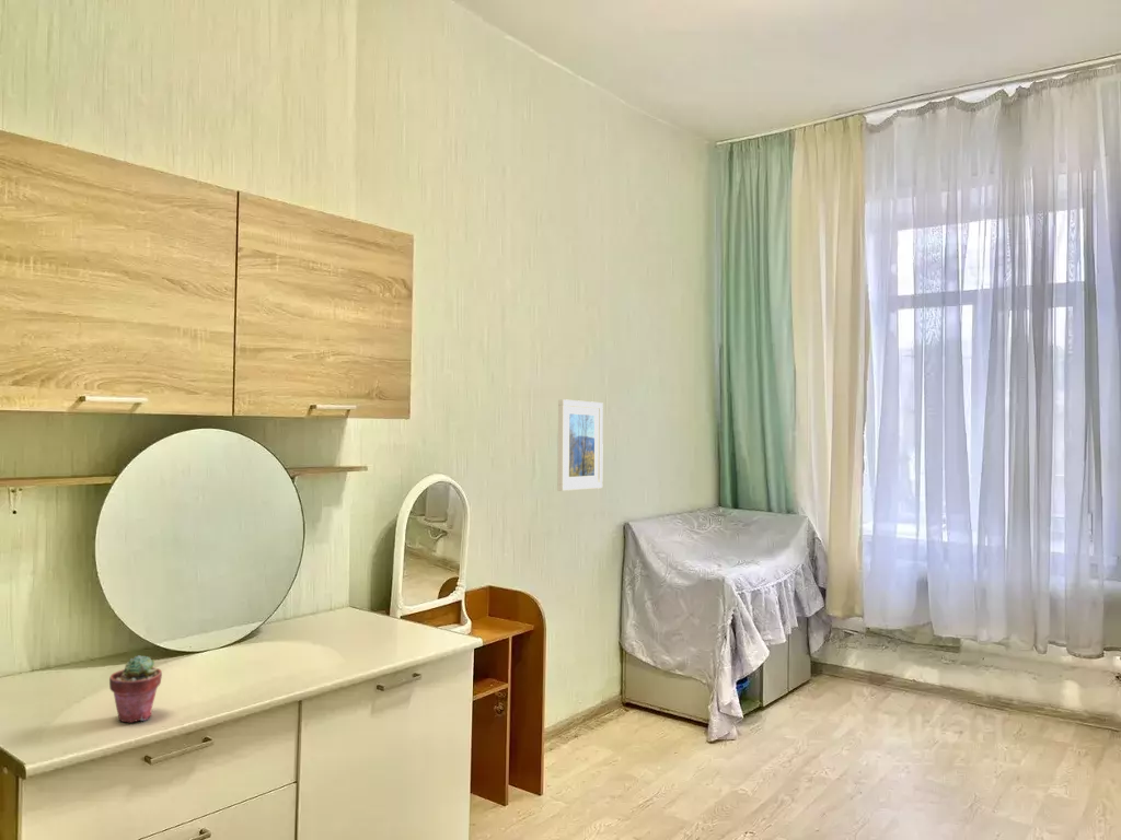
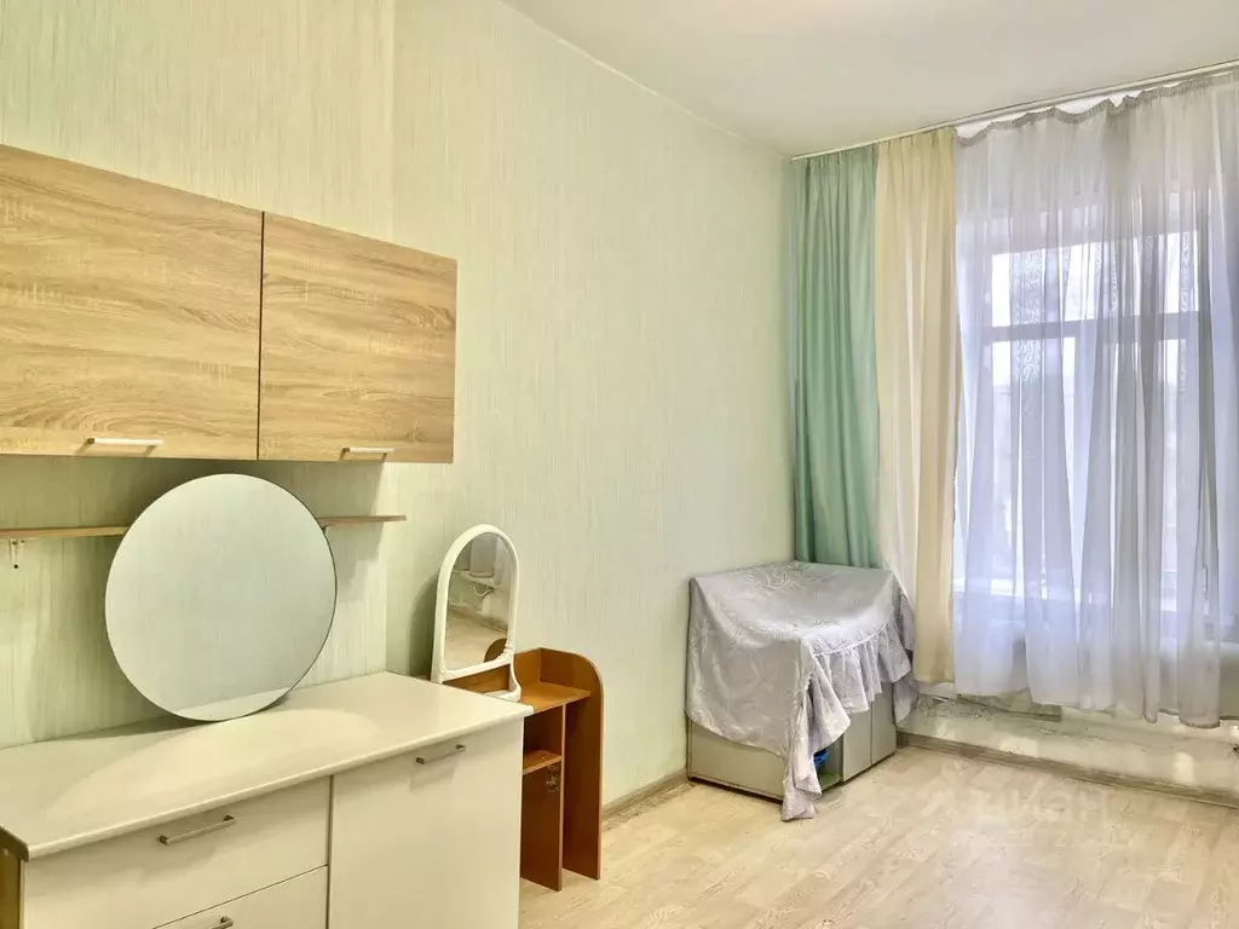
- potted succulent (136, 686)
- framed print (580, 445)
